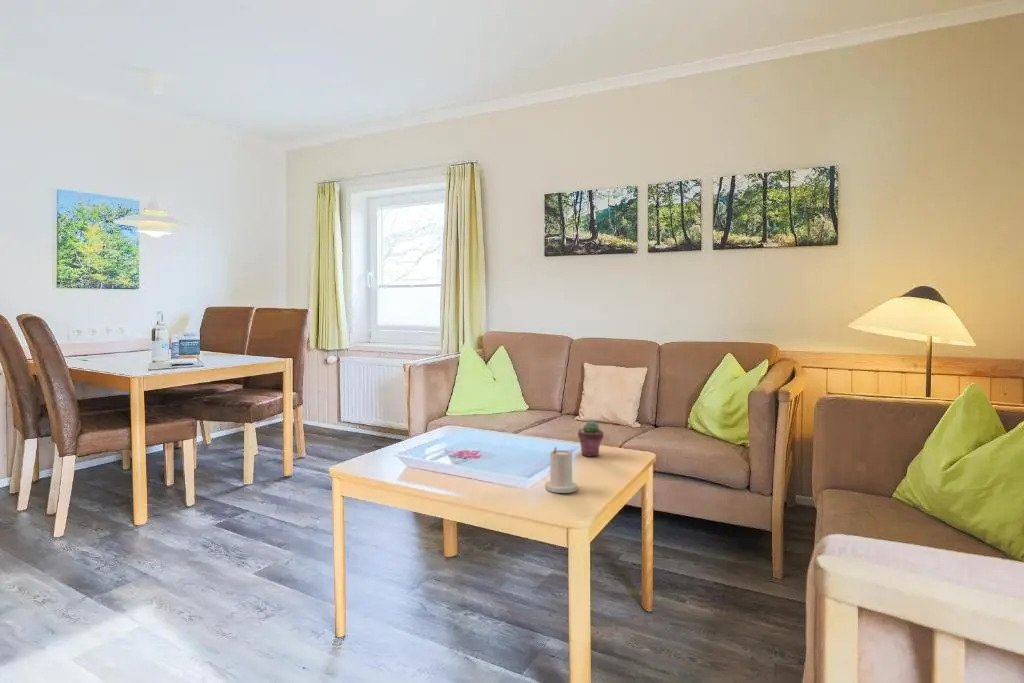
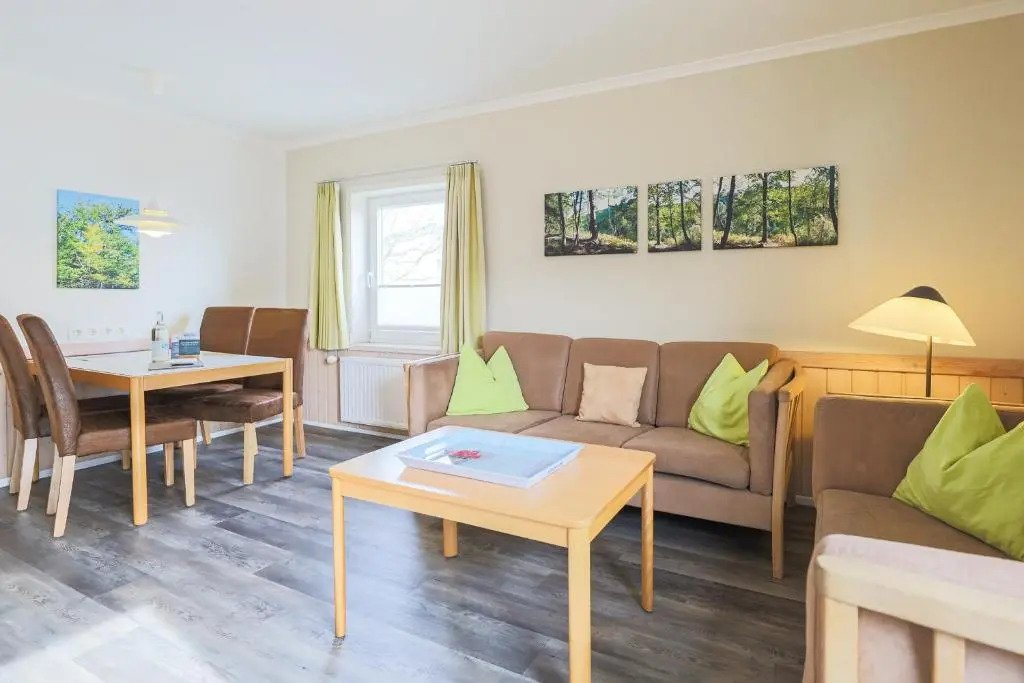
- potted succulent (590, 437)
- candle (561, 467)
